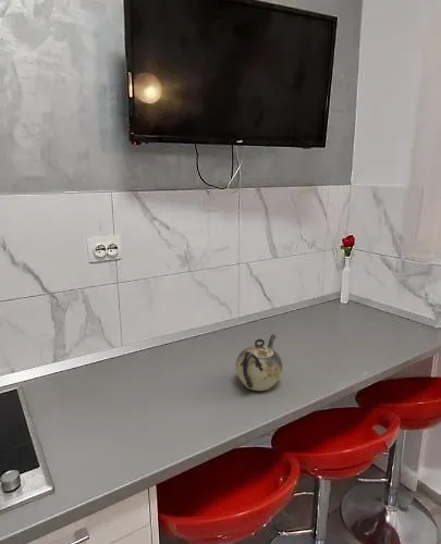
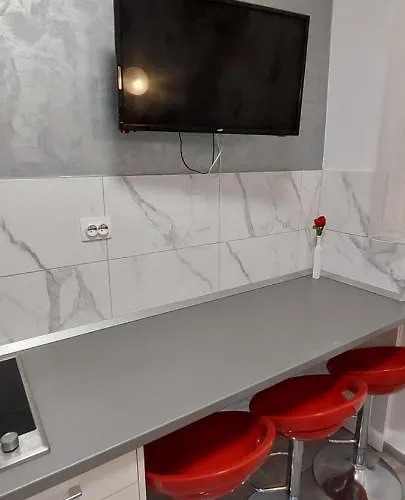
- teapot (260, 360)
